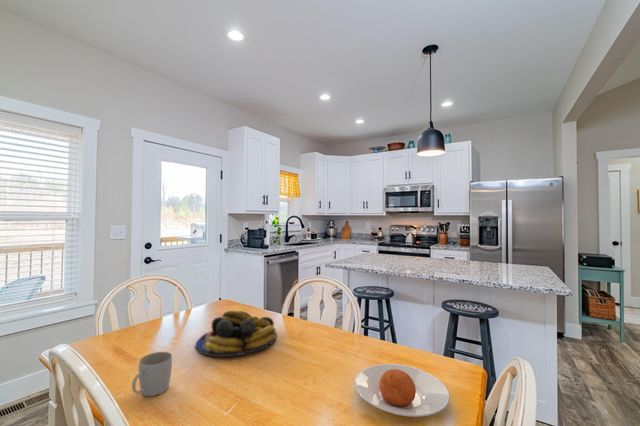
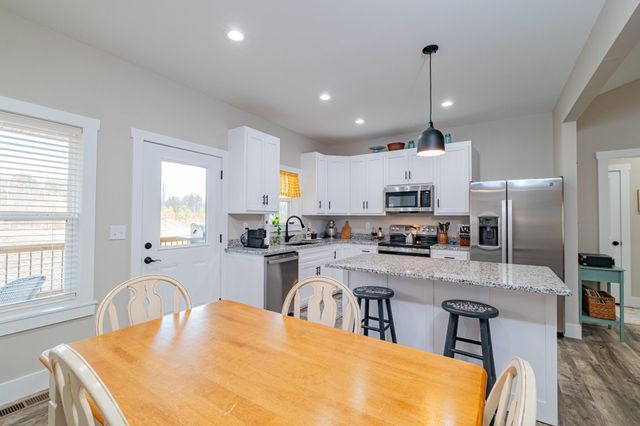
- fruit bowl (237, 325)
- plate (400, 382)
- mug (150, 376)
